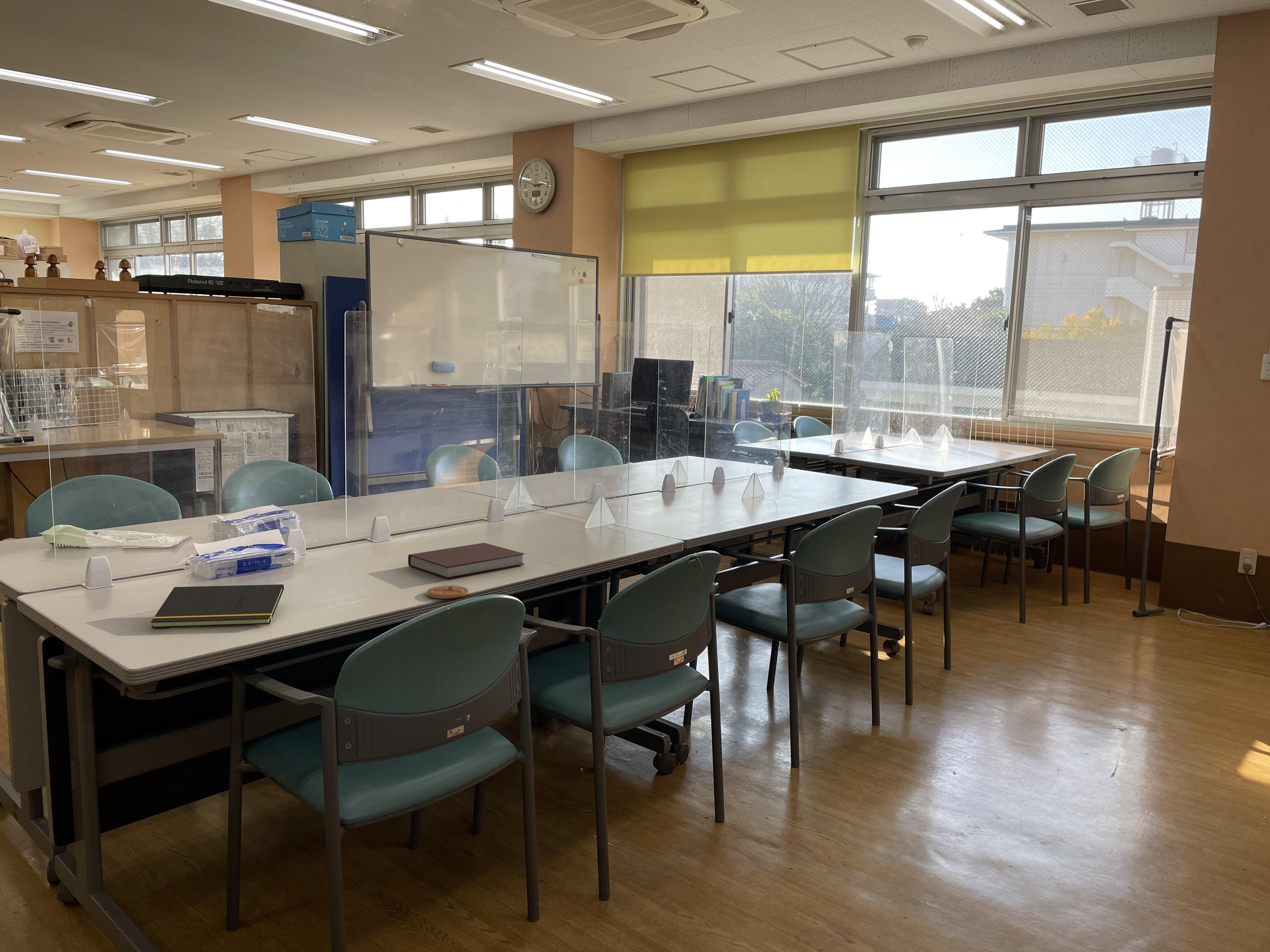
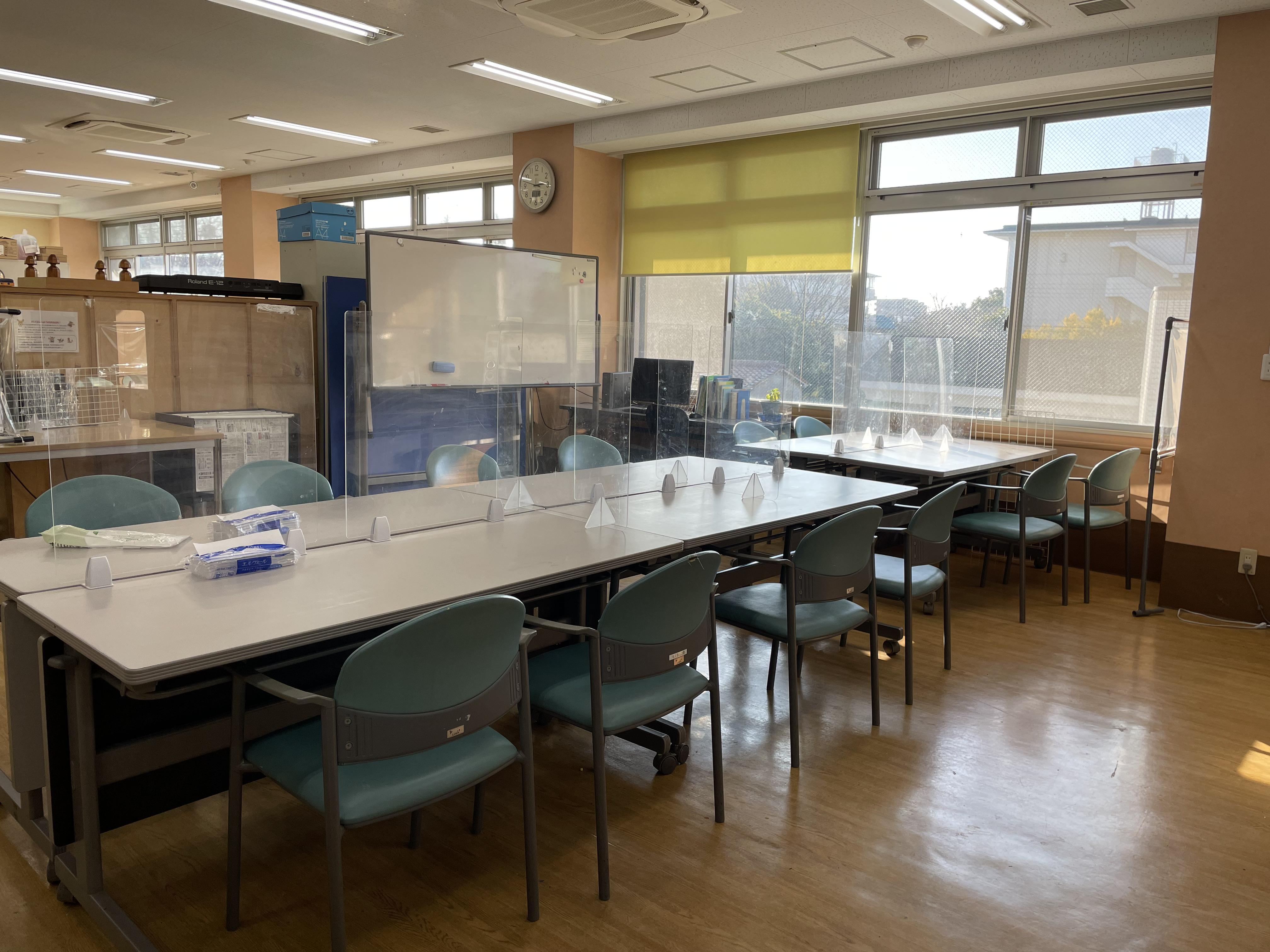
- notebook (467, 559)
- notepad (221, 605)
- coaster (447, 592)
